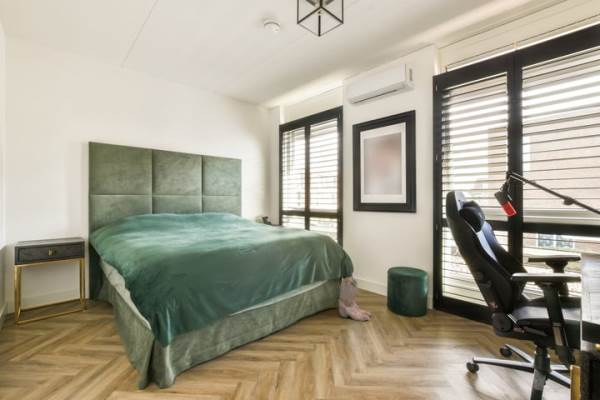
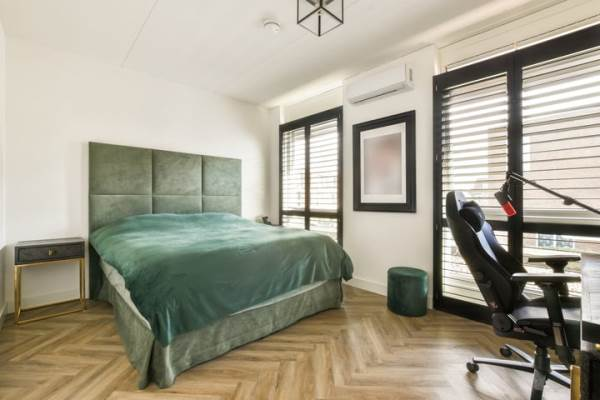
- boots (355, 296)
